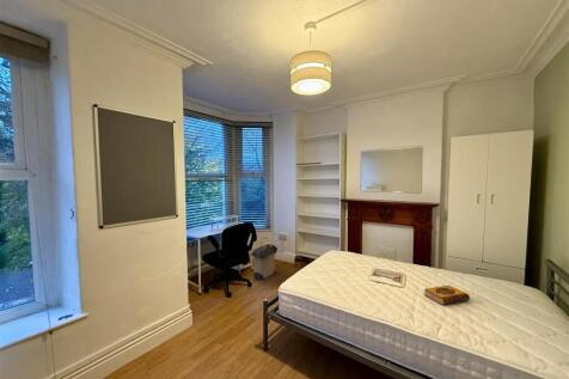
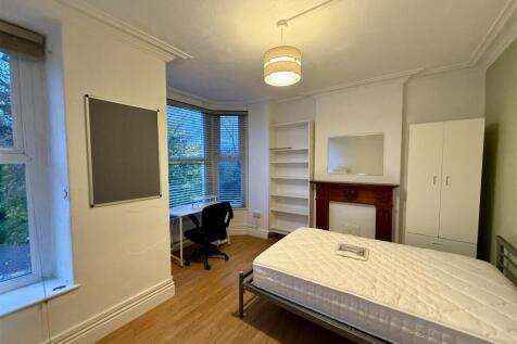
- laundry hamper (264, 257)
- hardback book (446, 294)
